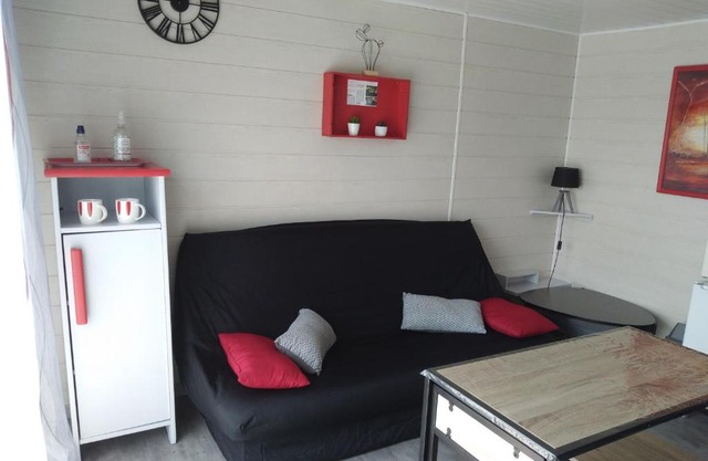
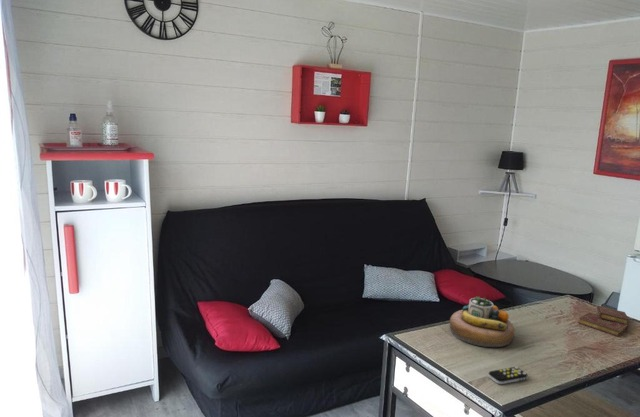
+ book (609, 316)
+ remote control (507, 375)
+ decorative bowl (482, 316)
